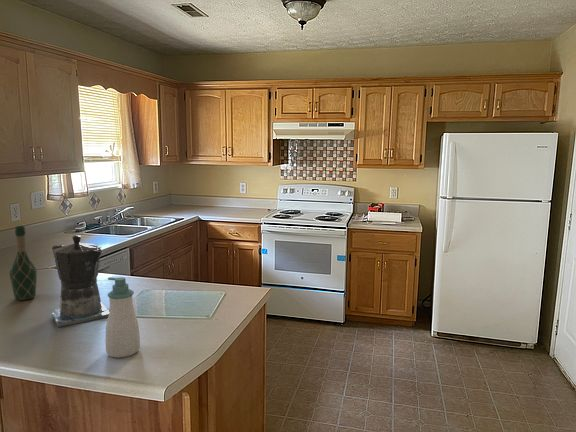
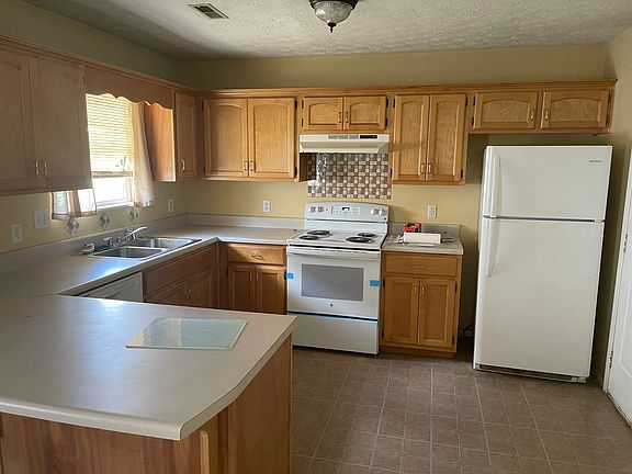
- coffee maker (78, 275)
- soap bottle (121, 315)
- wine bottle (22, 262)
